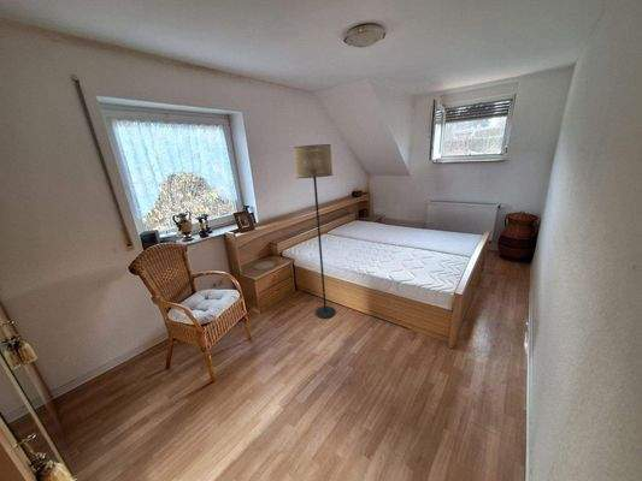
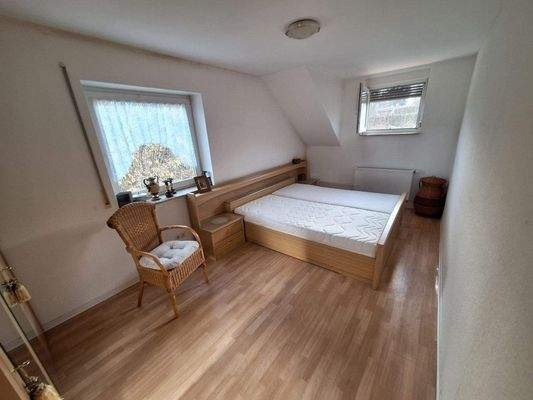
- floor lamp (319, 237)
